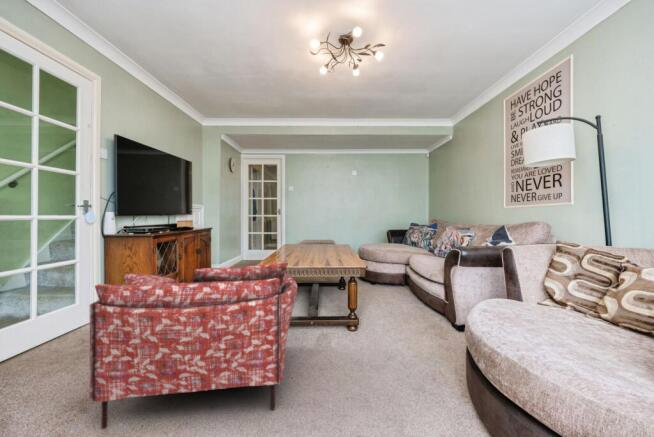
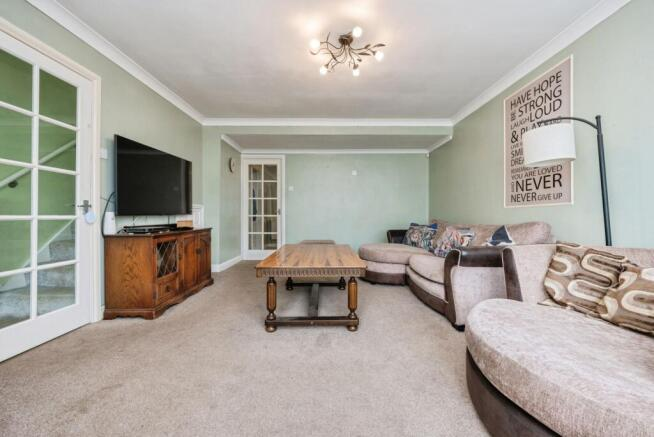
- armchair (208, 322)
